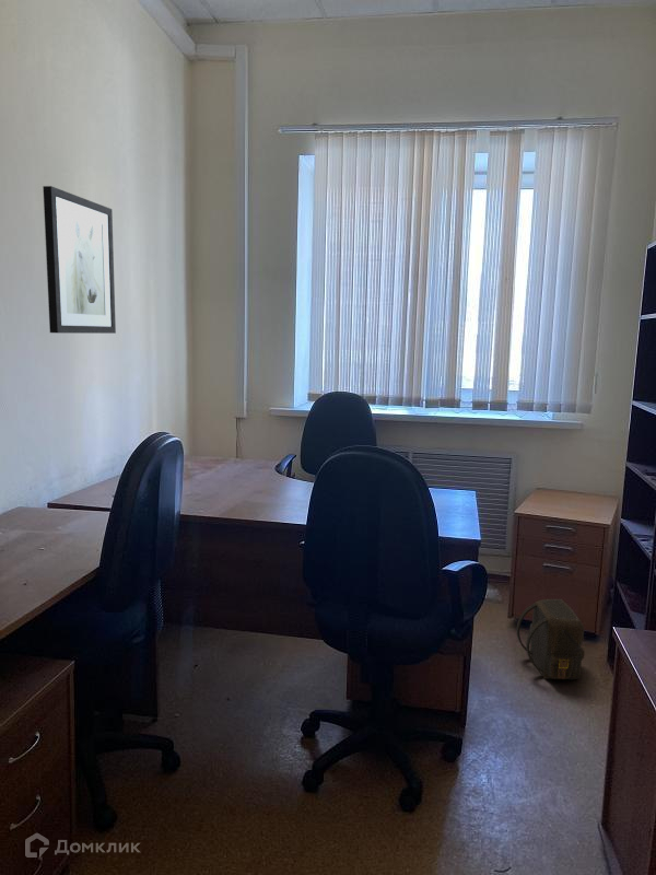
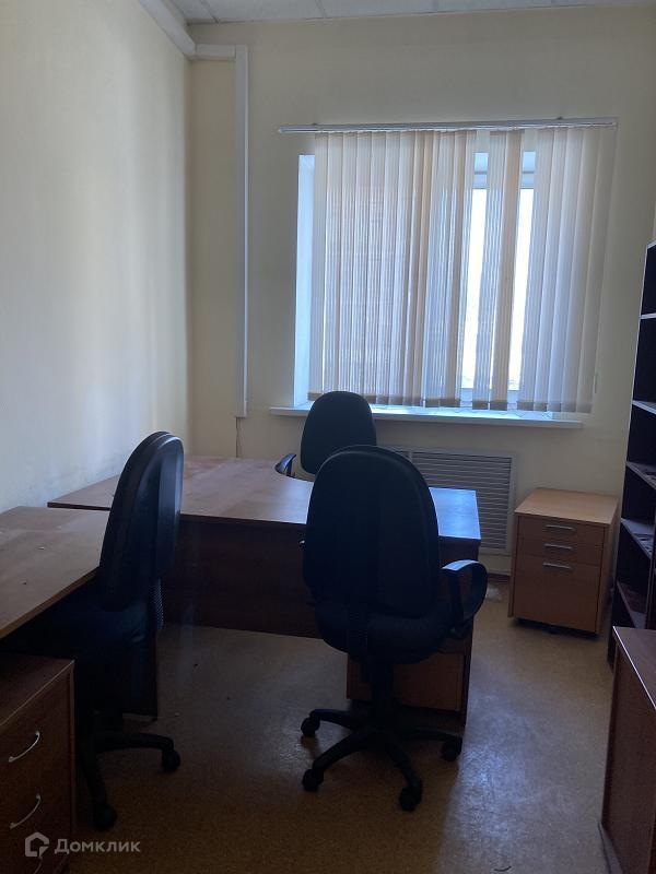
- backpack (549, 638)
- wall art (82, 267)
